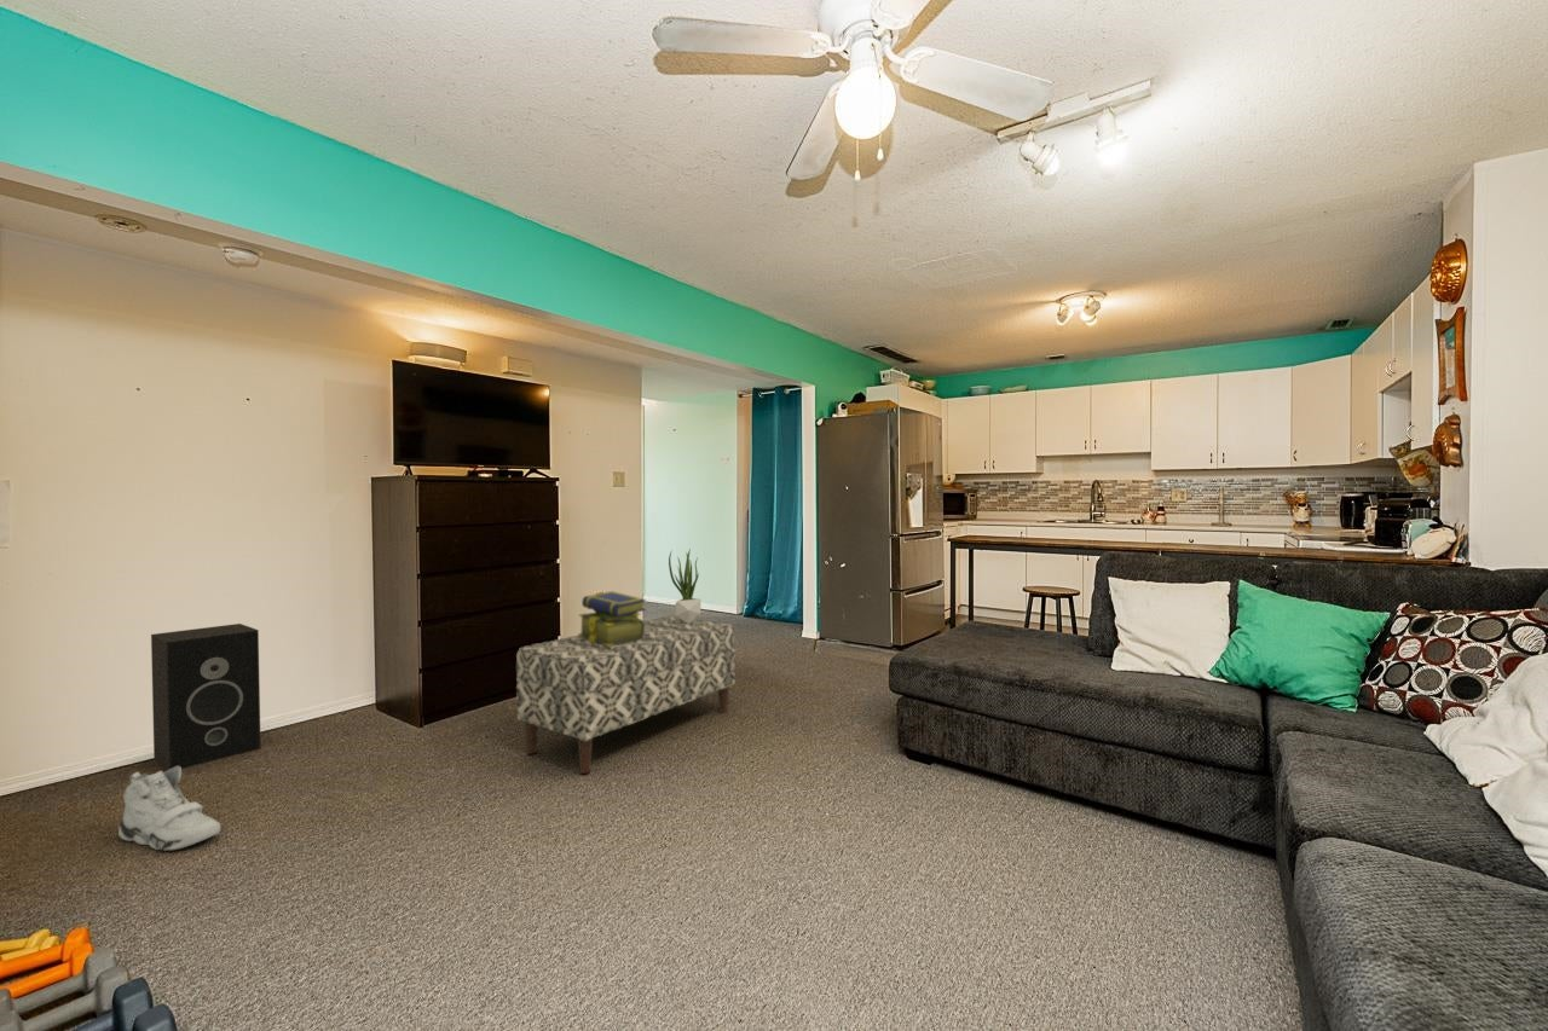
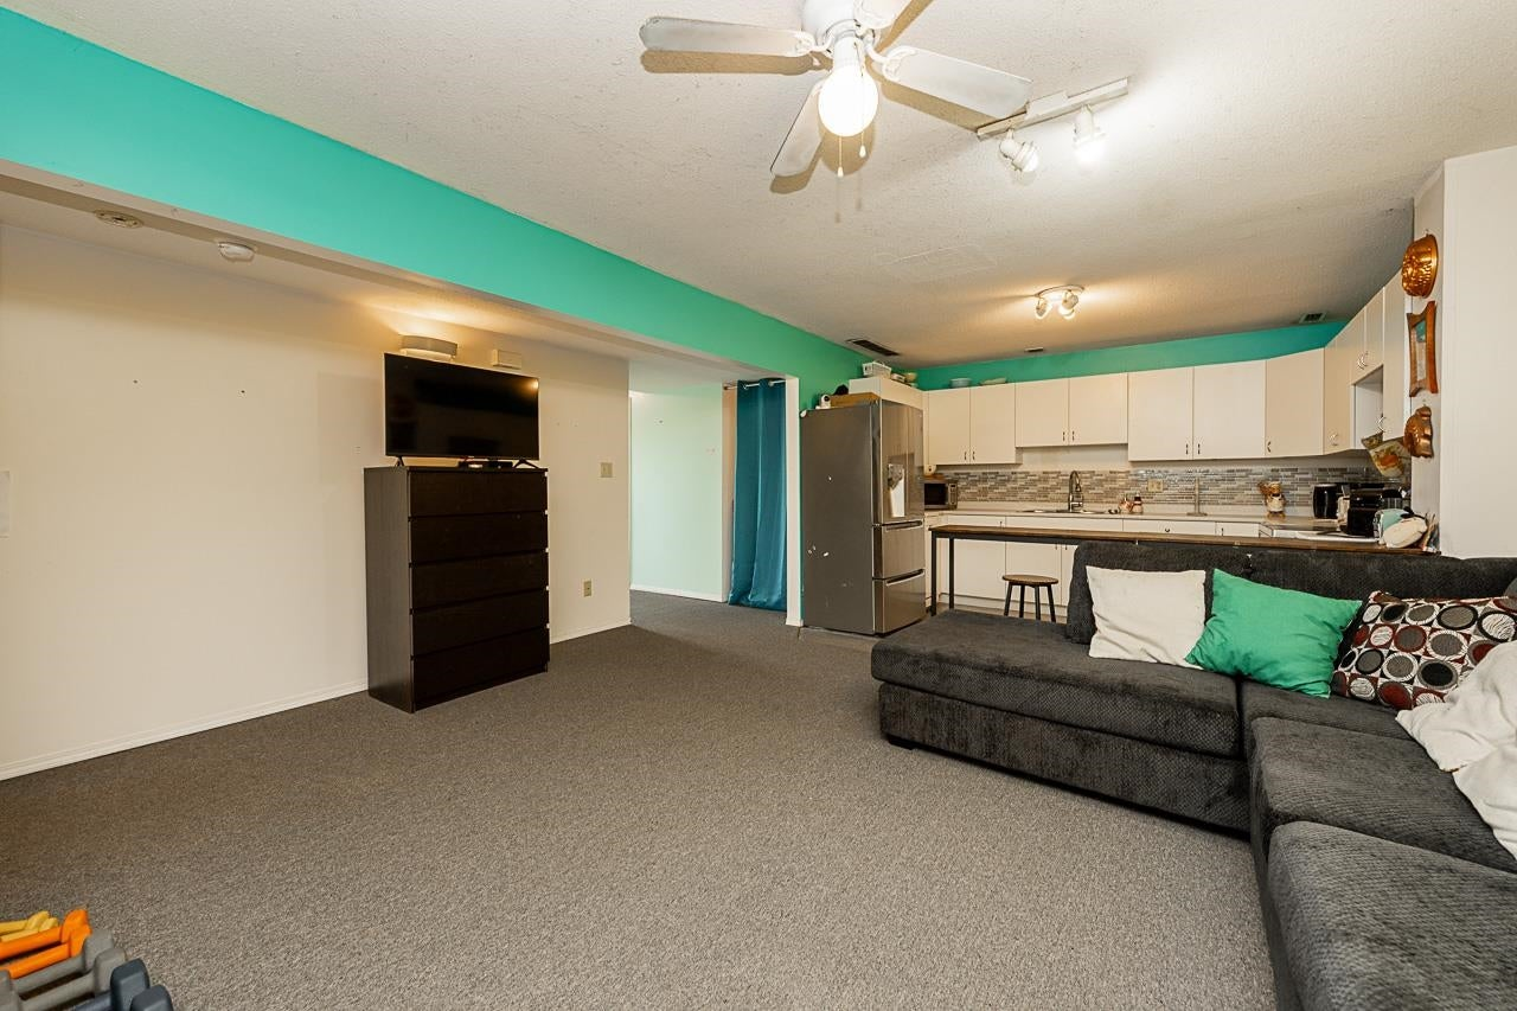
- speaker (206, 693)
- stack of books (613, 616)
- potted plant (685, 585)
- bench (635, 682)
- sneaker (168, 806)
